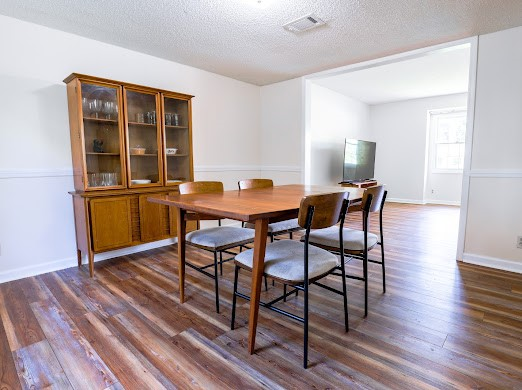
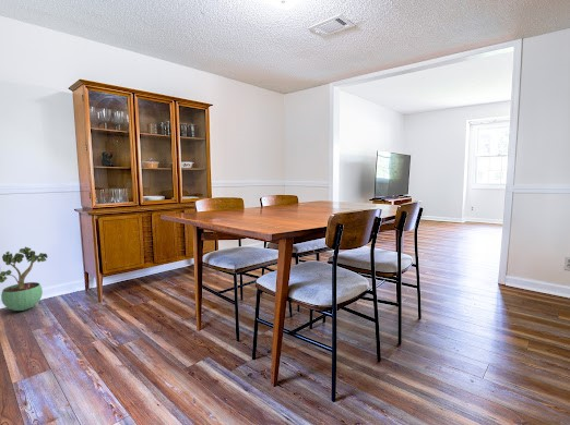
+ potted plant (23, 278)
